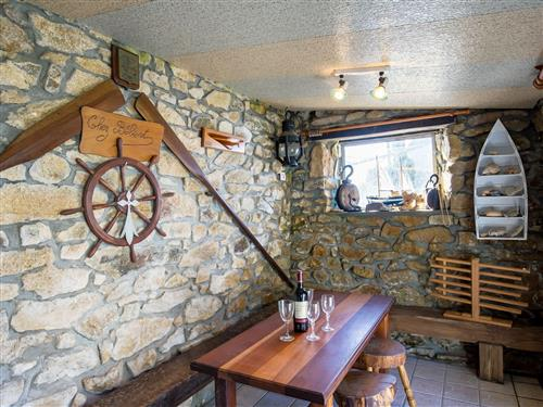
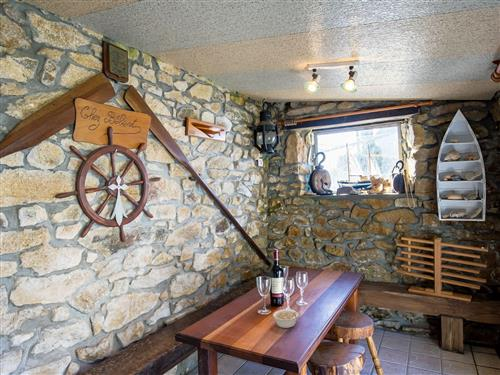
+ legume (286, 317)
